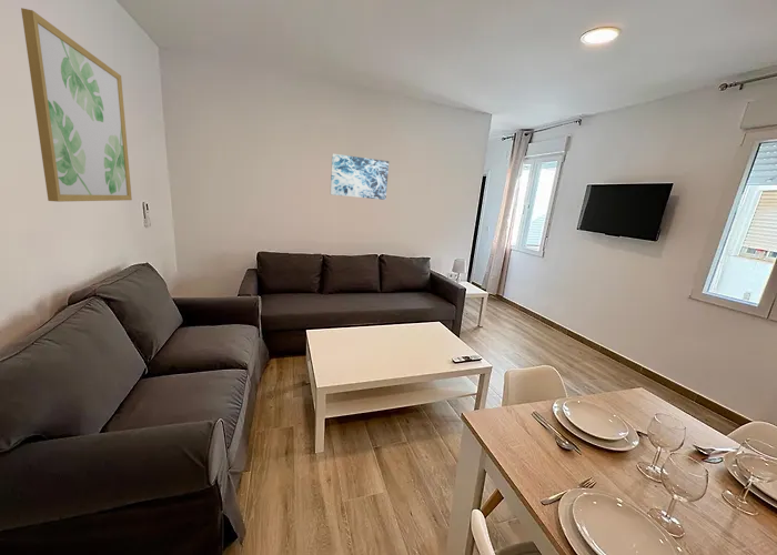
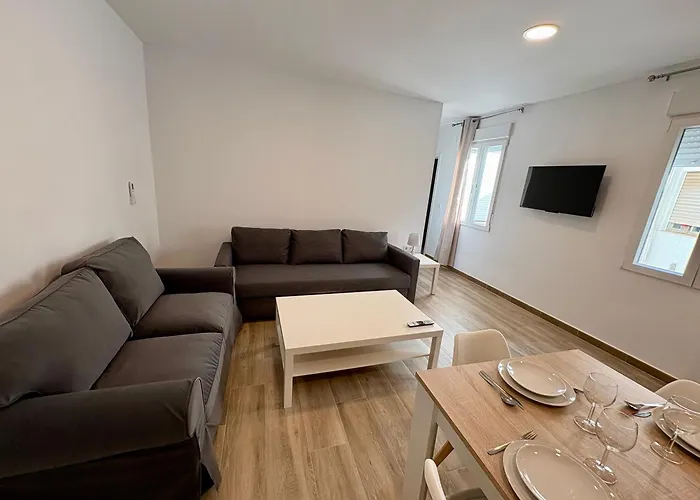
- wall art (360, 178)
- wall art (90, 128)
